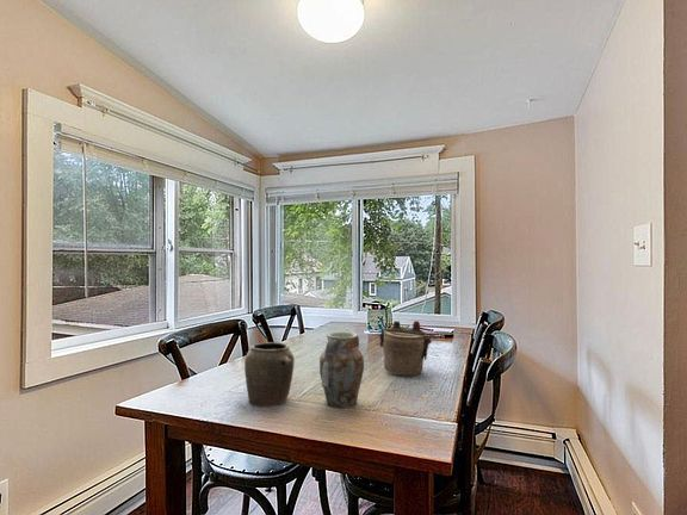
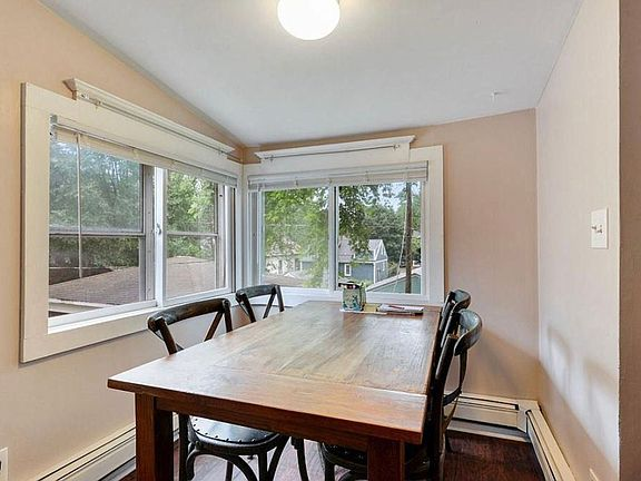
- jar set (292, 366)
- teapot (406, 346)
